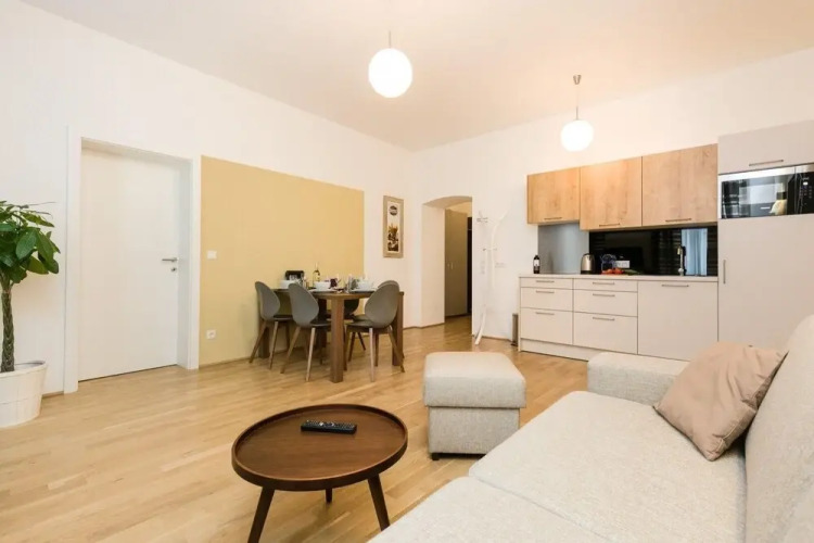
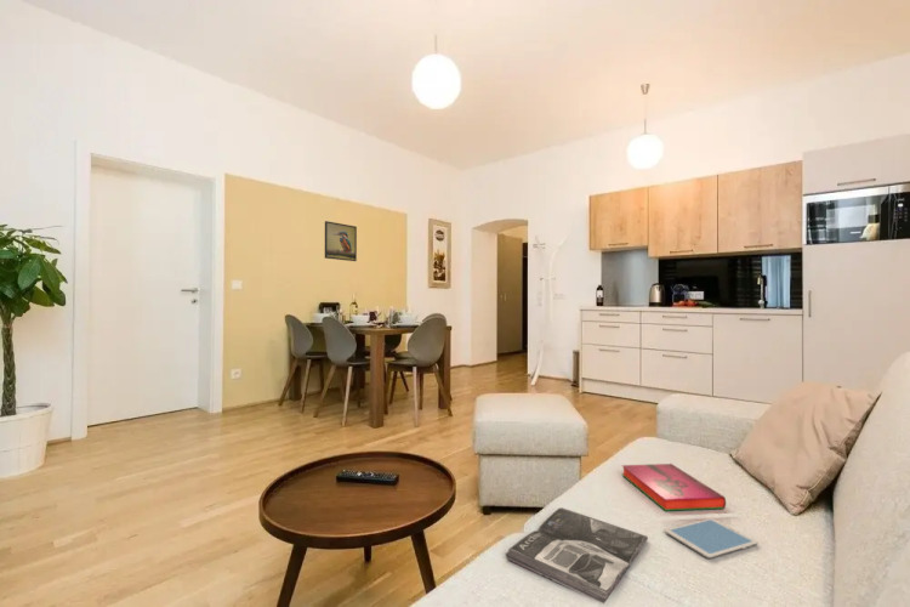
+ magazine (579, 545)
+ hardback book (669, 484)
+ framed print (341, 242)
+ tablet (710, 537)
